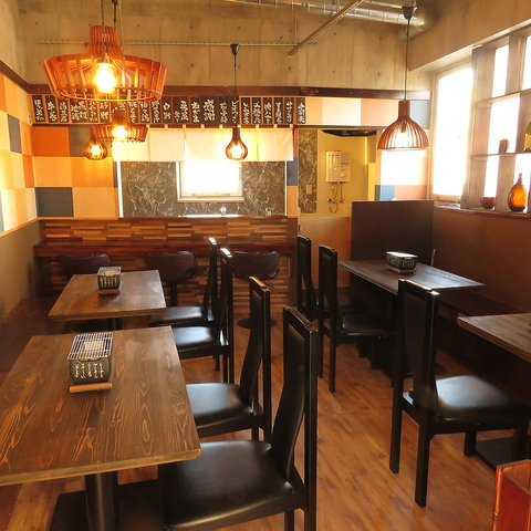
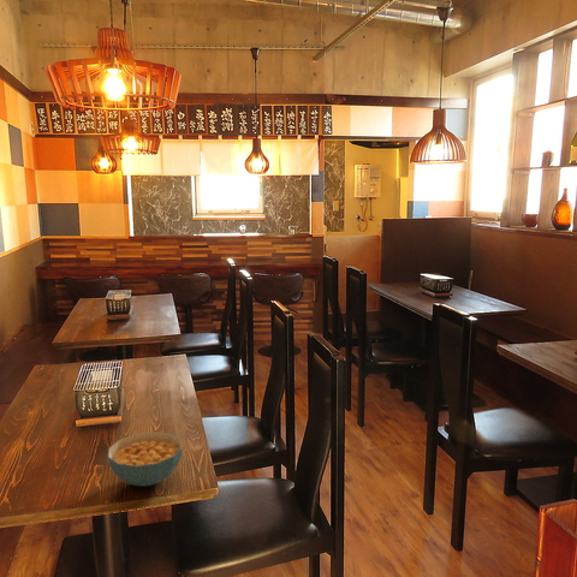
+ cereal bowl (145, 464)
